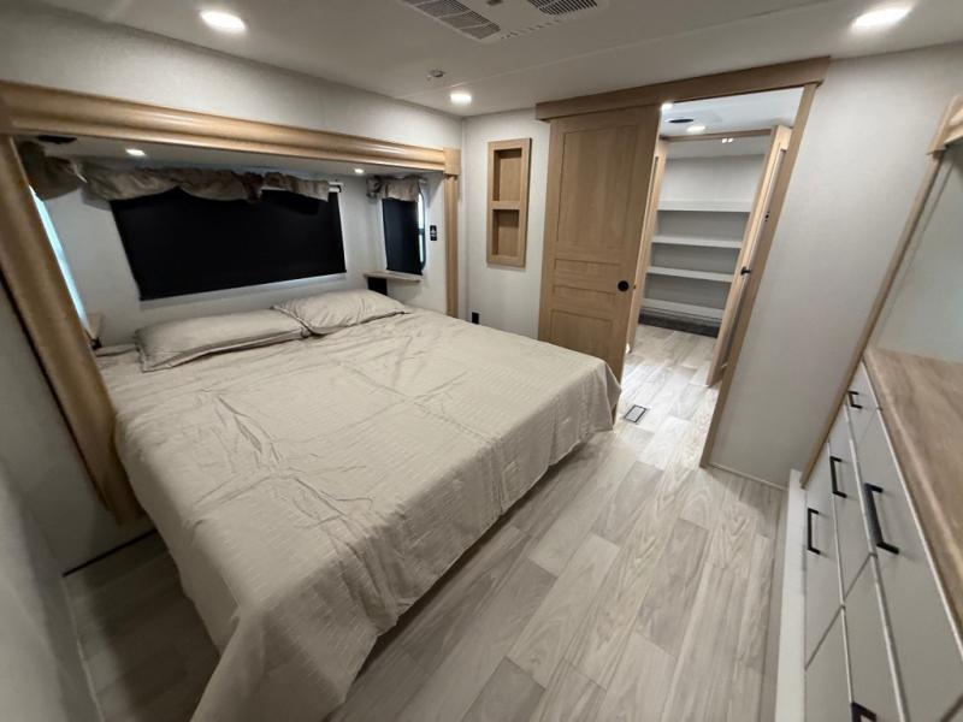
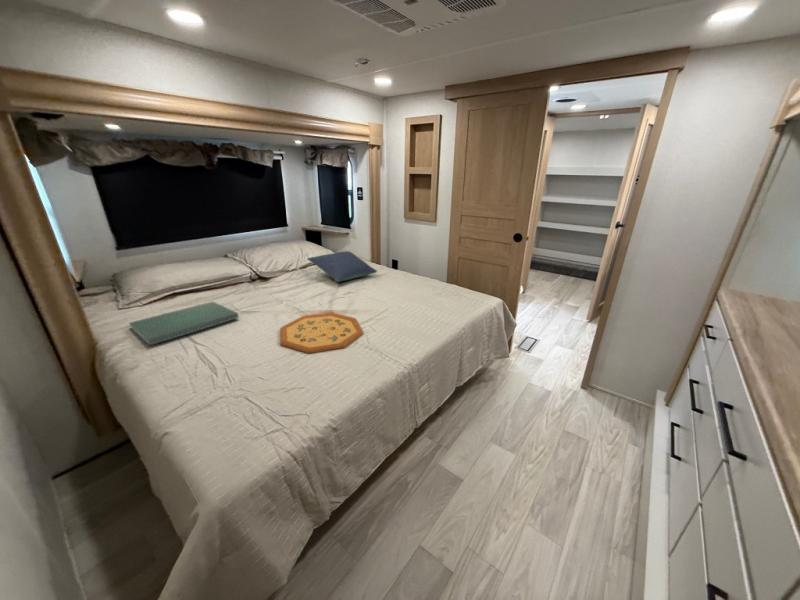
+ pillow (343, 265)
+ cushion (185, 320)
+ decorative tray (321, 329)
